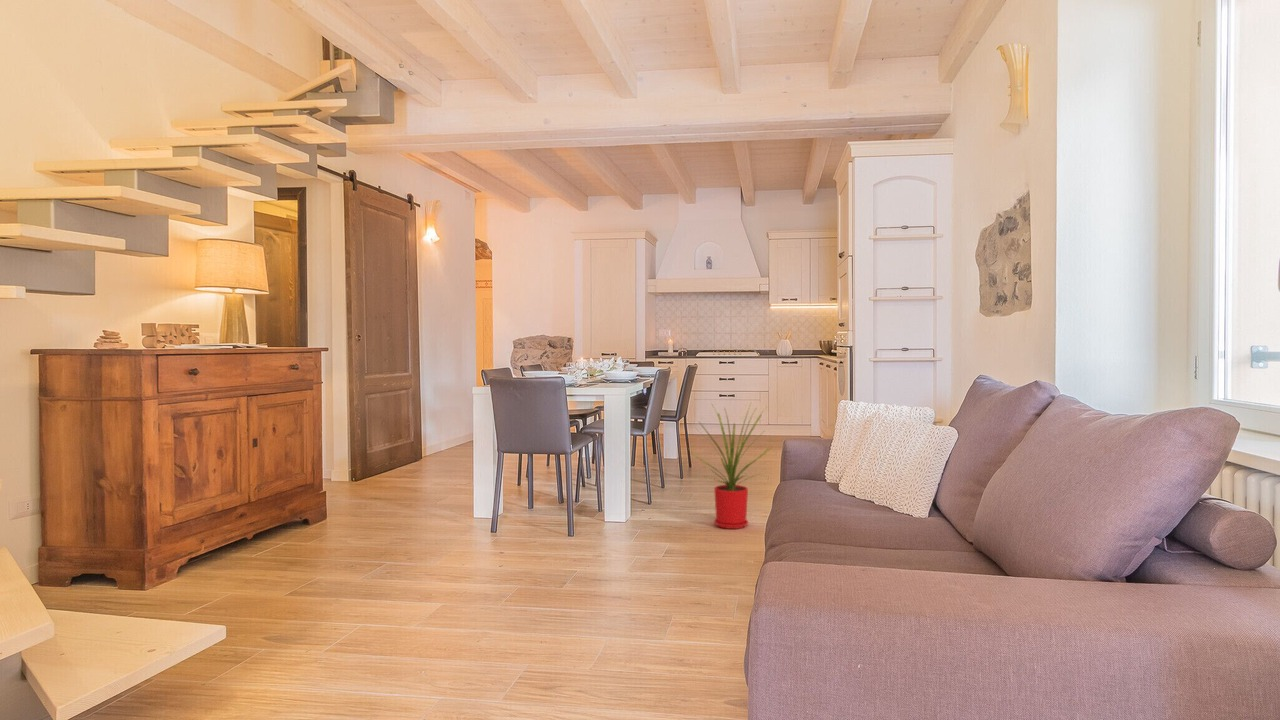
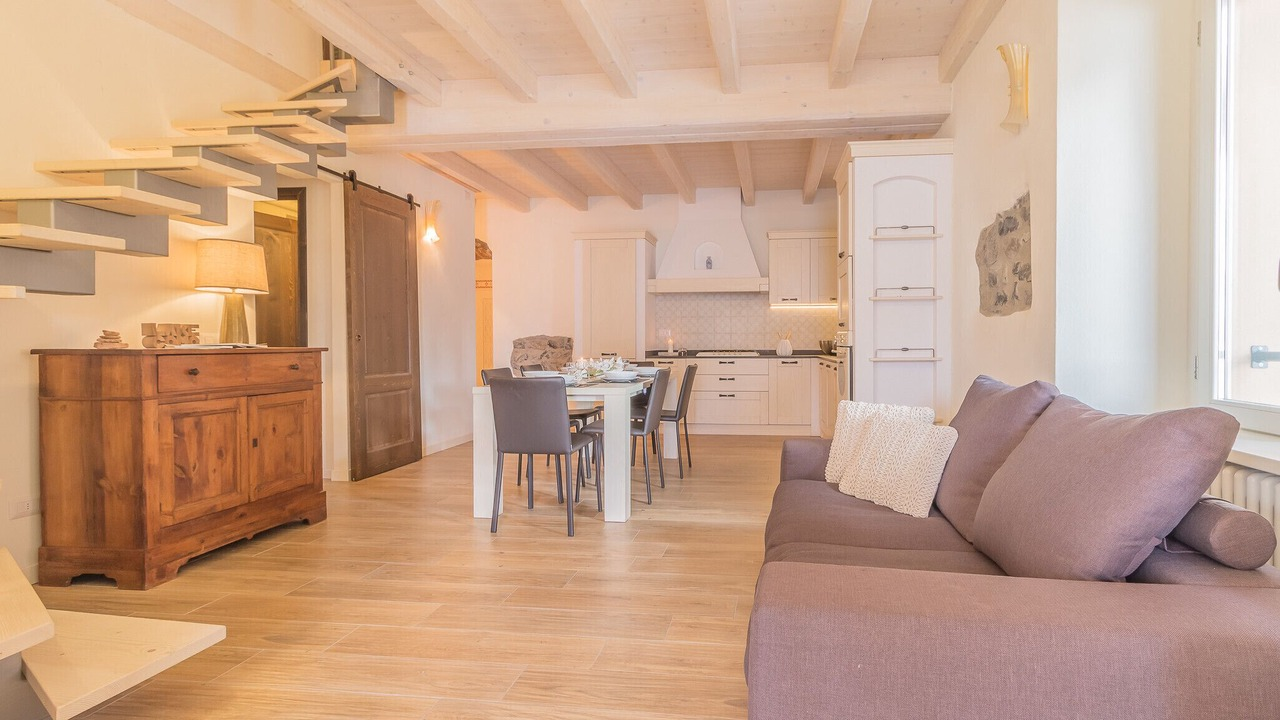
- house plant (729, 464)
